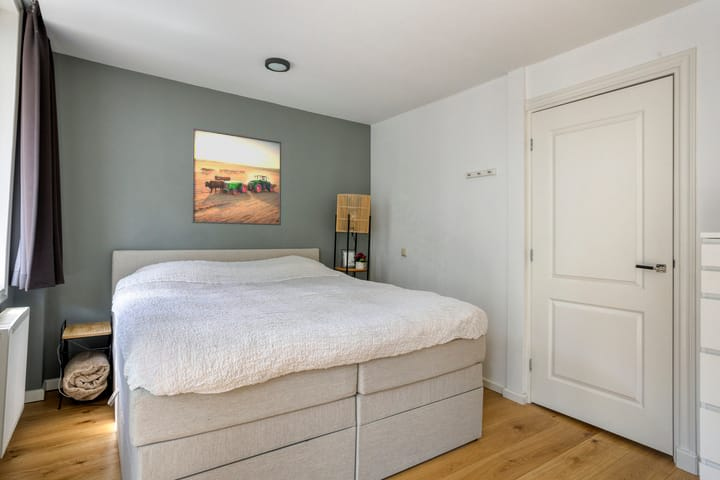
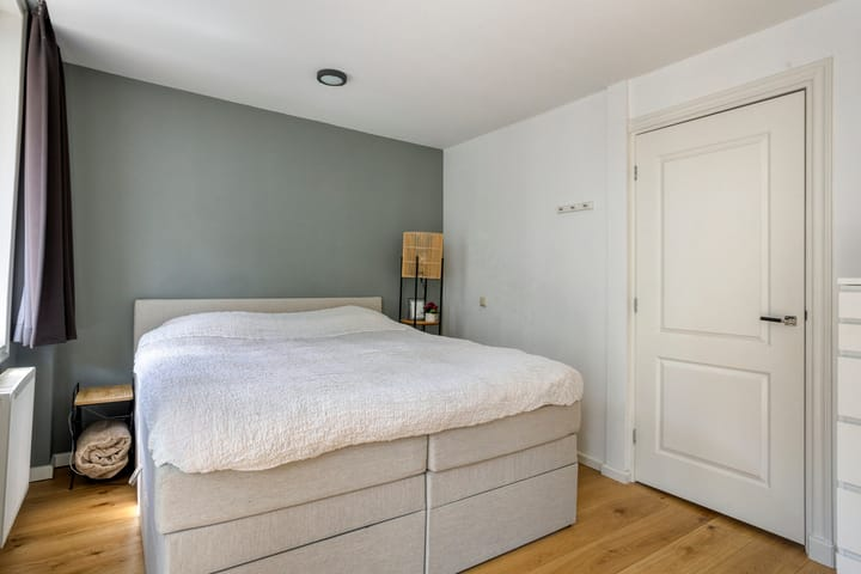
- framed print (239, 179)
